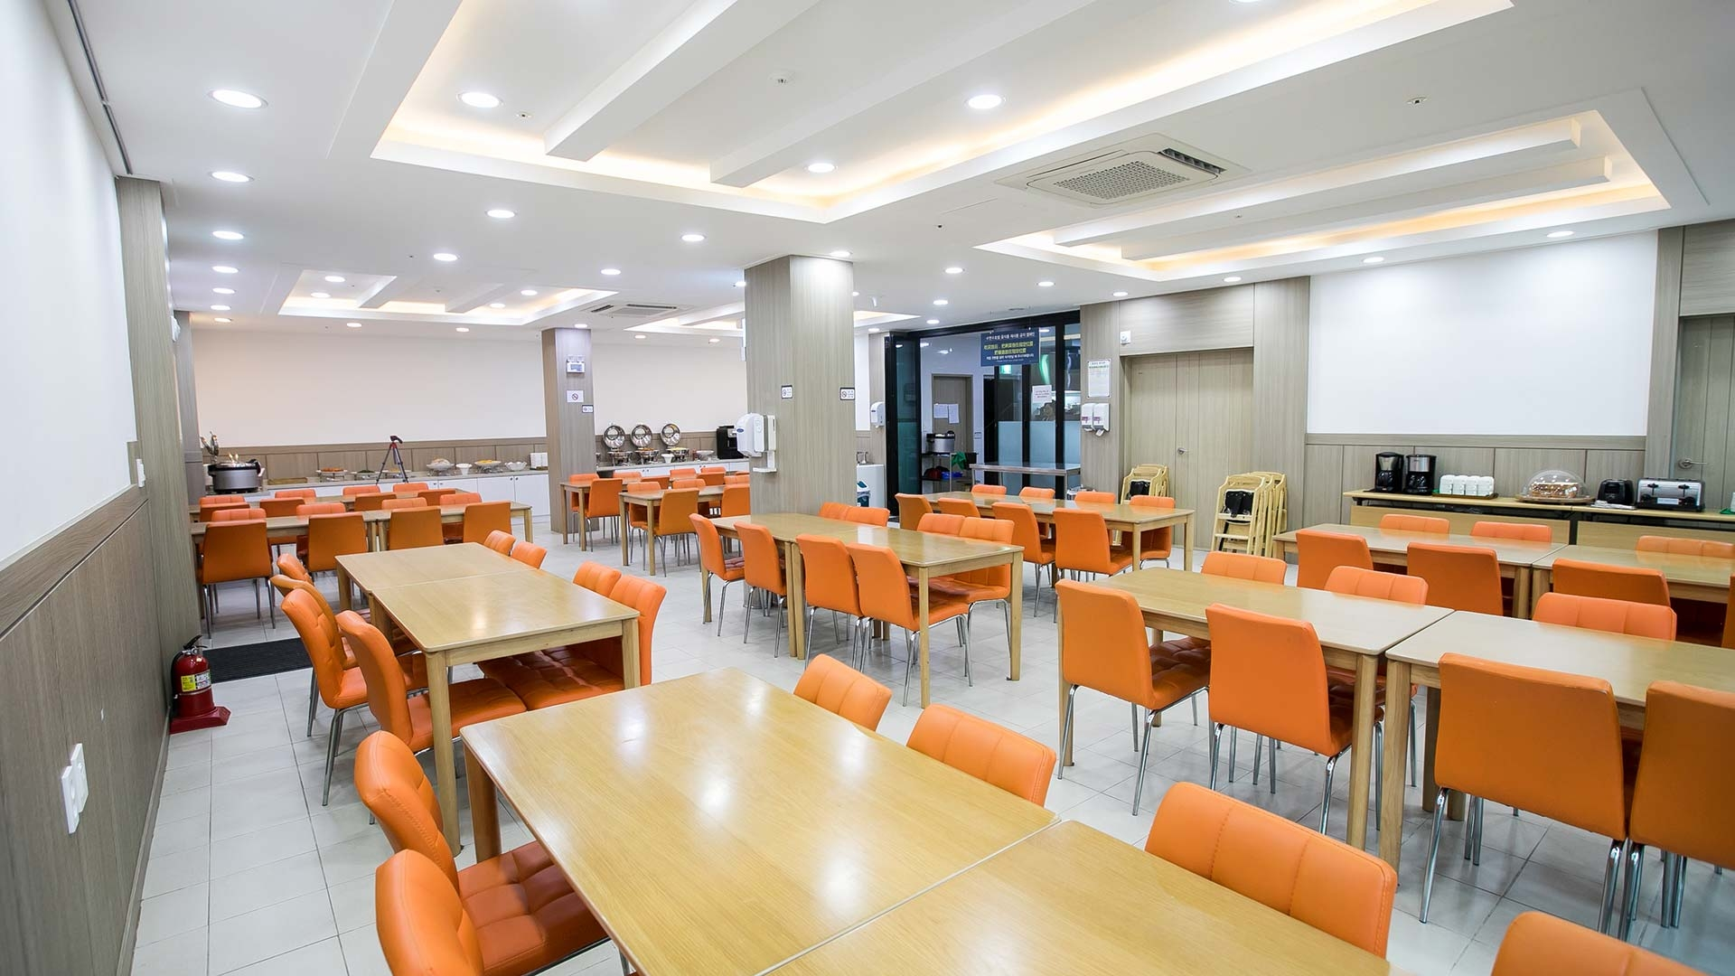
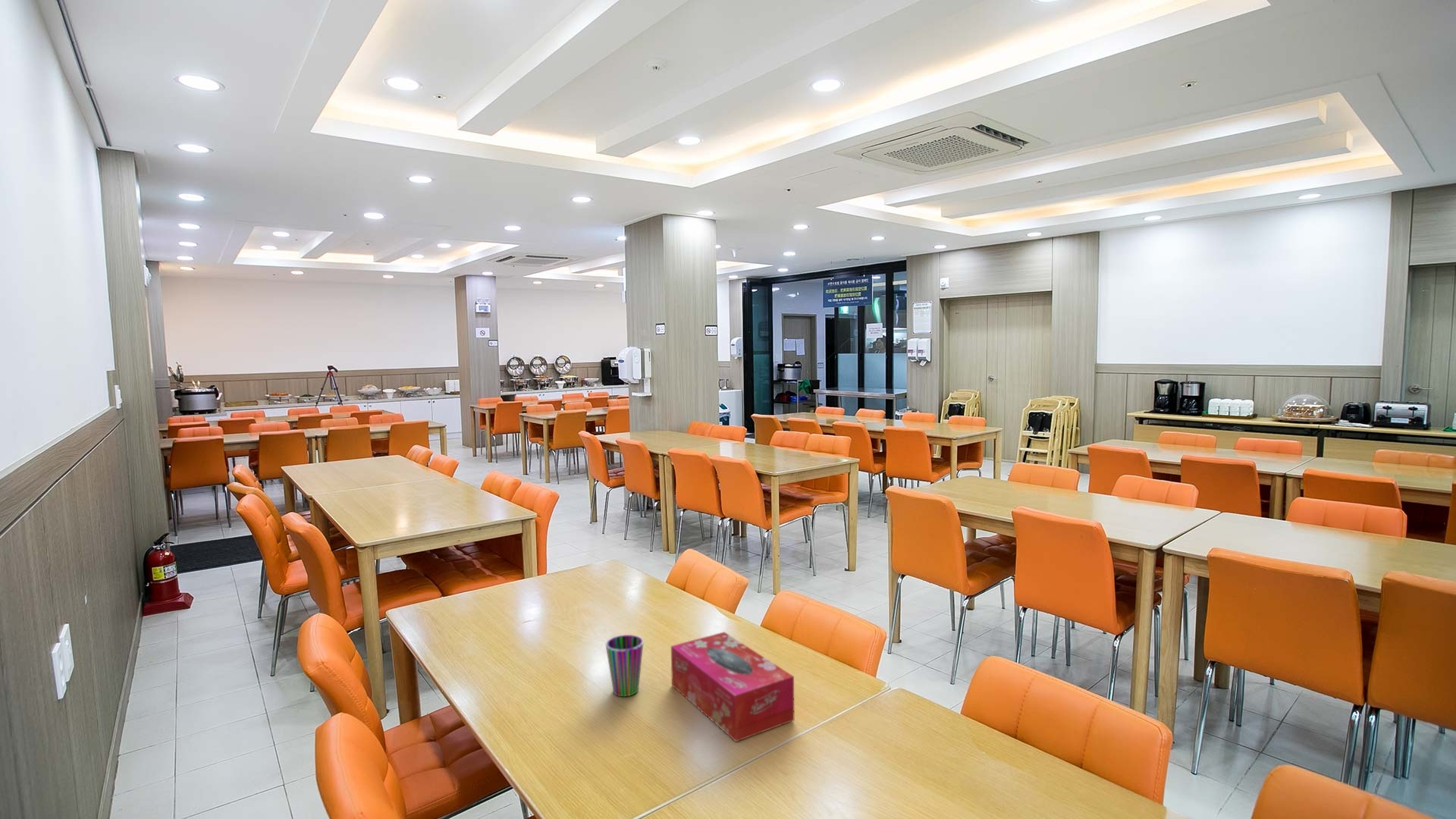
+ tissue box (730, 681)
+ cup (625, 666)
